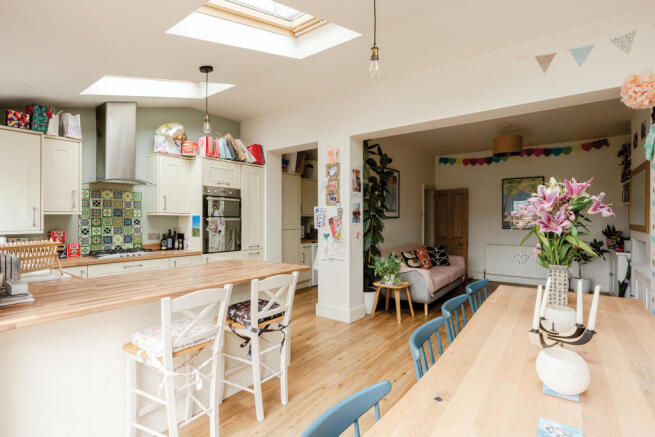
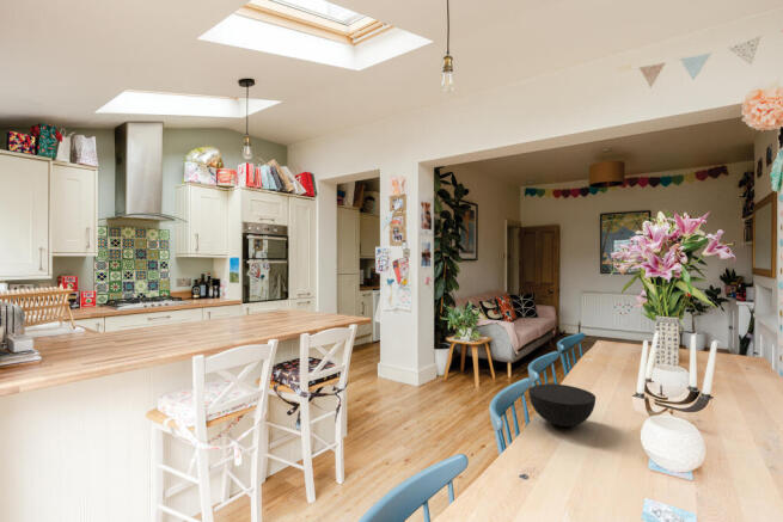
+ bowl (561, 407)
